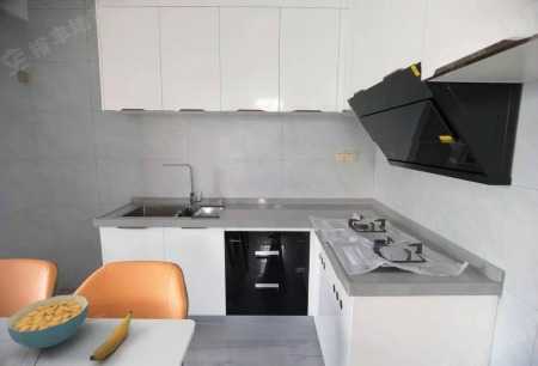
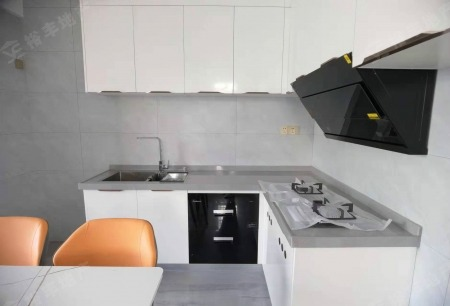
- banana (114, 336)
- cereal bowl (51, 325)
